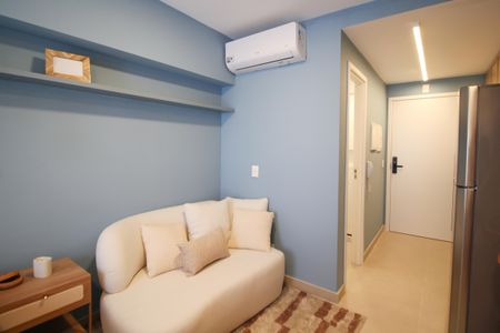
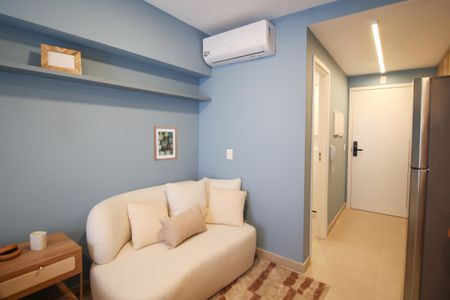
+ wall art (166, 143)
